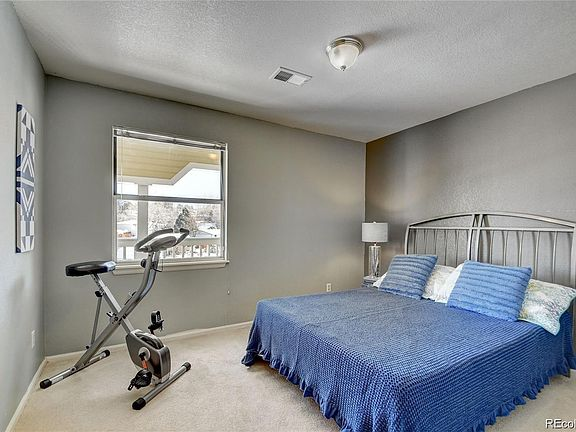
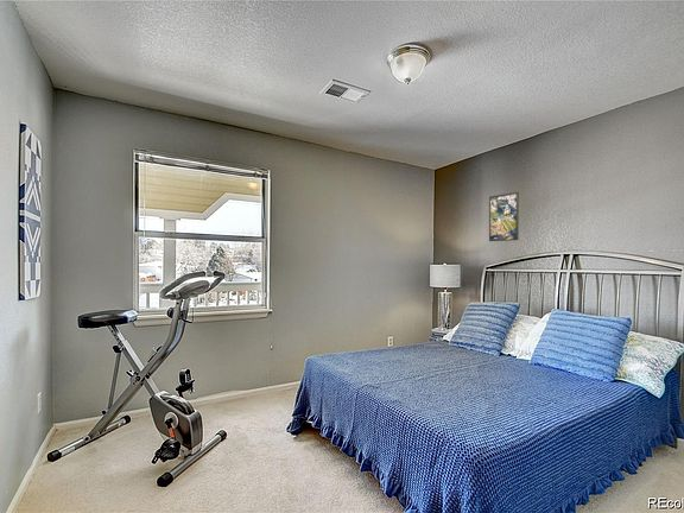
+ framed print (502, 217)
